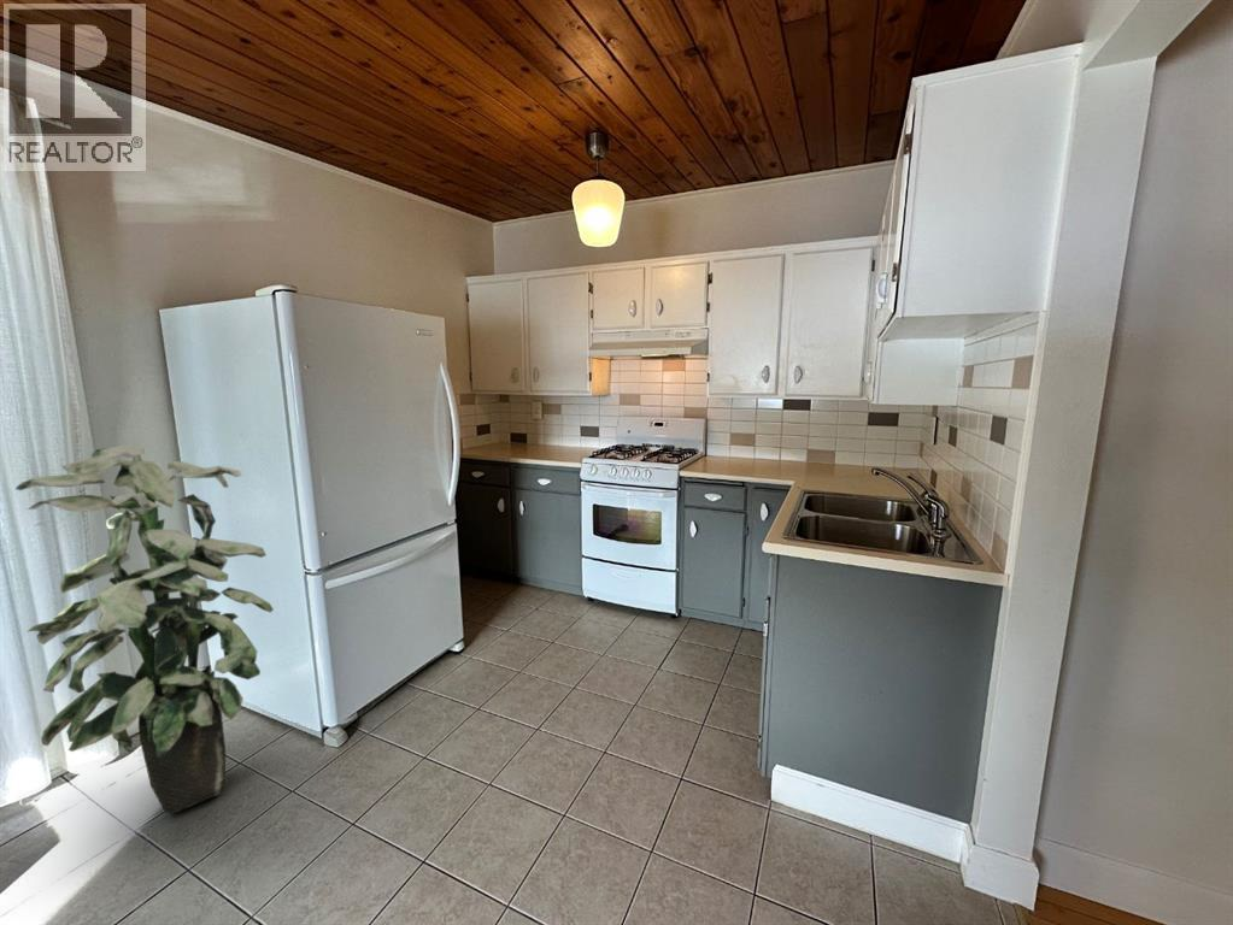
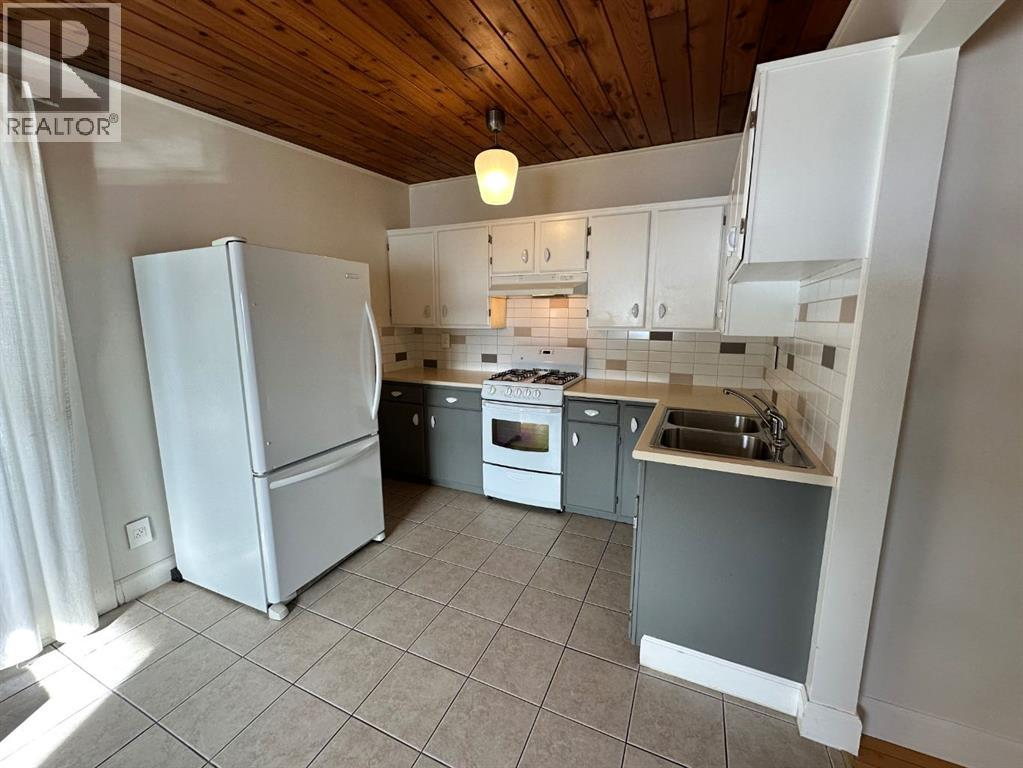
- indoor plant (158, 626)
